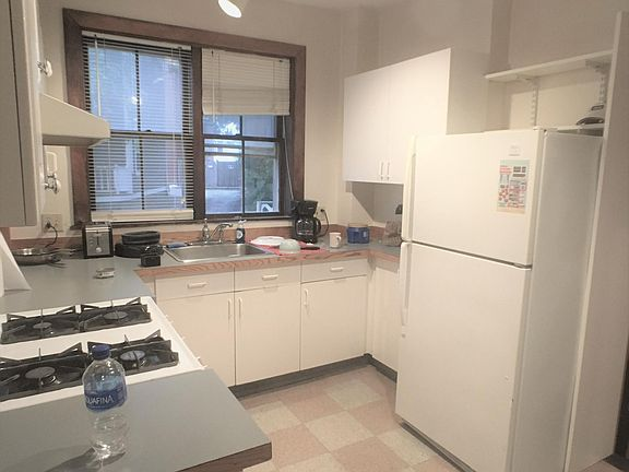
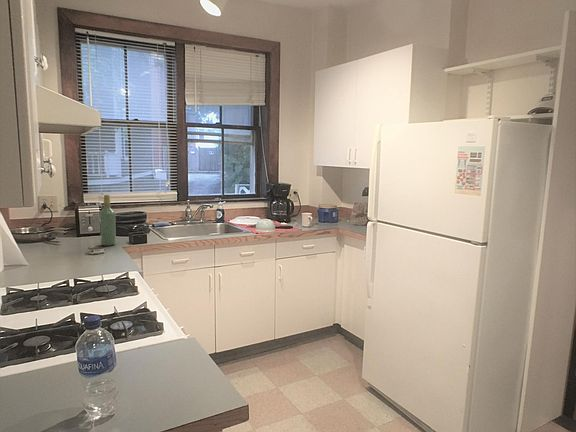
+ wine bottle (107, 219)
